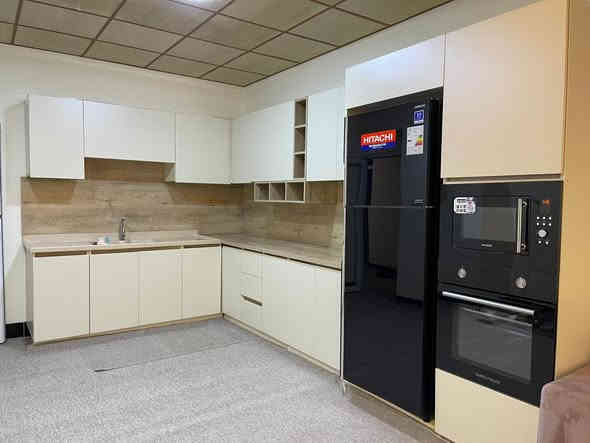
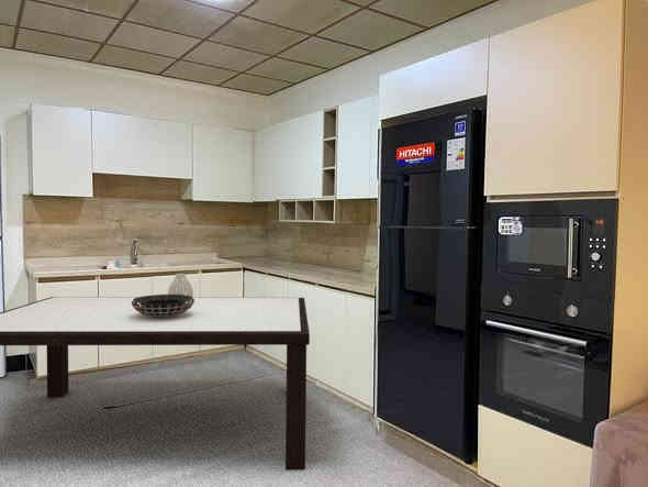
+ vase (180, 288)
+ decorative bowl (163, 307)
+ dining table (157, 344)
